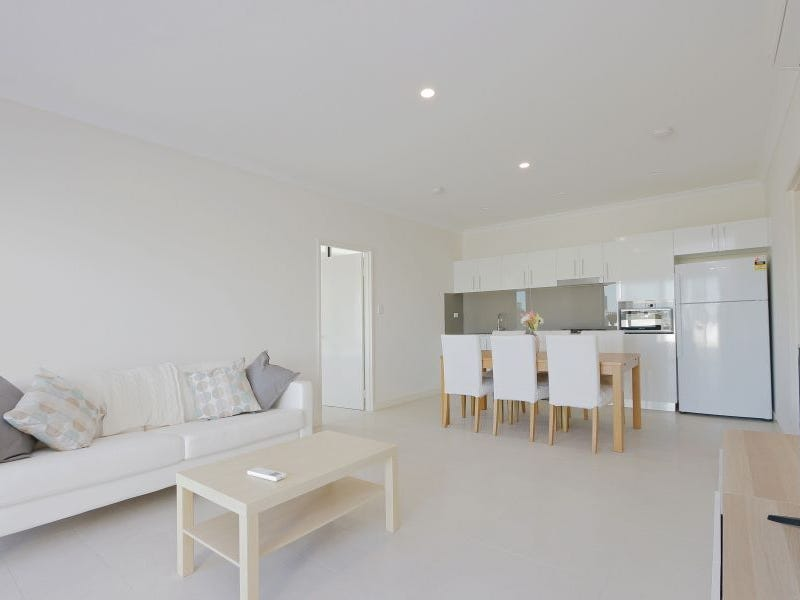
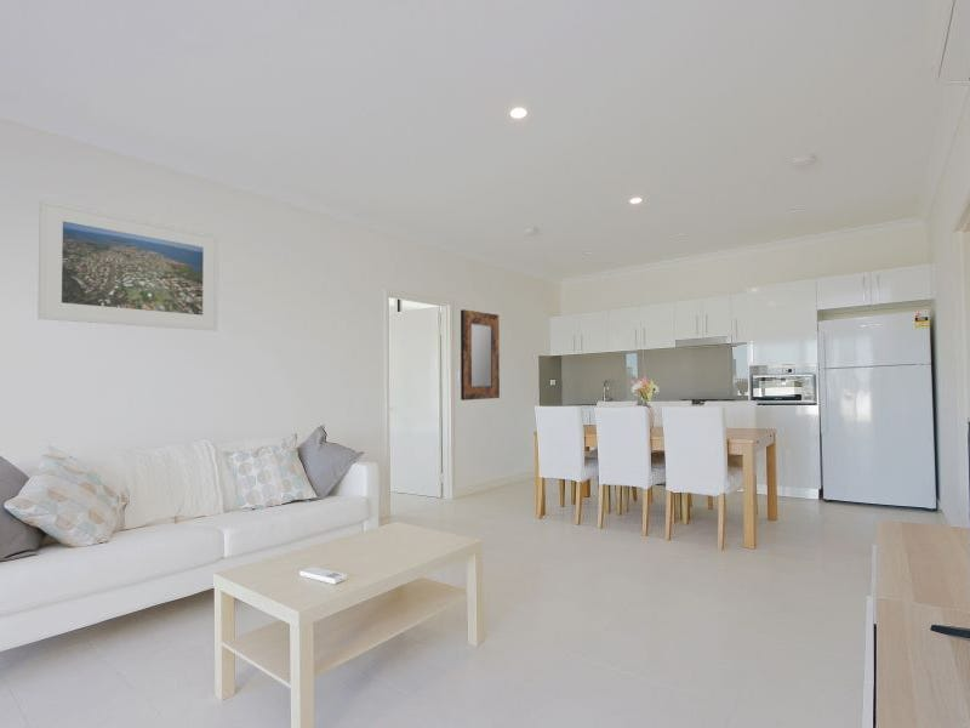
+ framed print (138, 272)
+ home mirror (480, 356)
